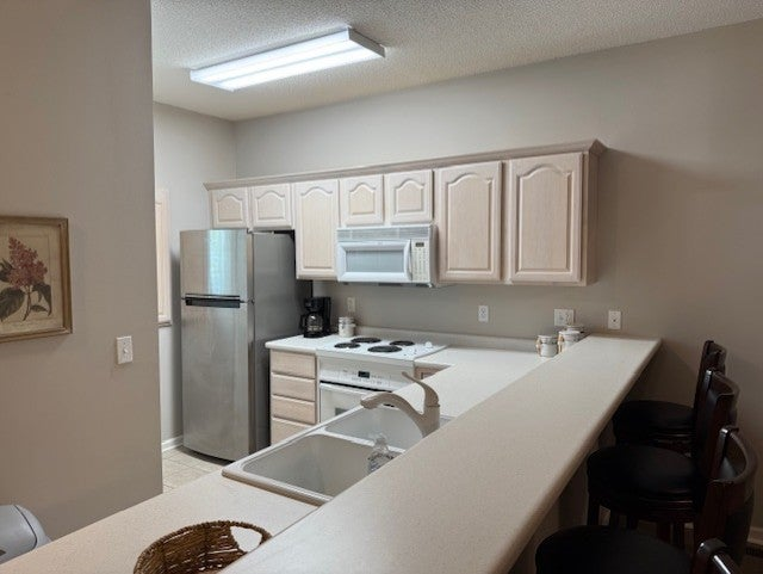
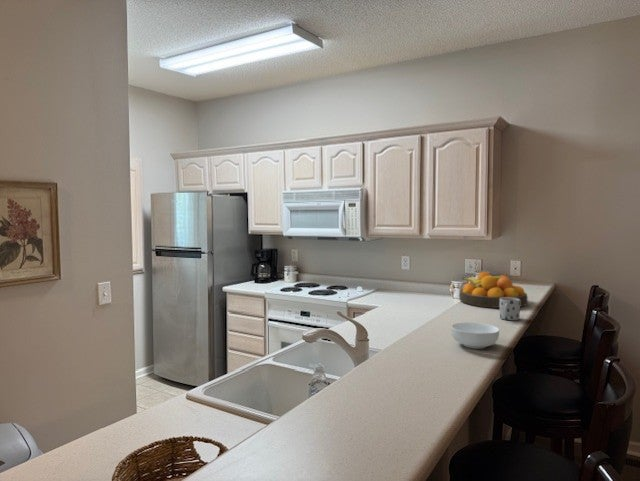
+ fruit bowl (492, 287)
+ mug (508, 309)
+ cereal bowl (474, 336)
